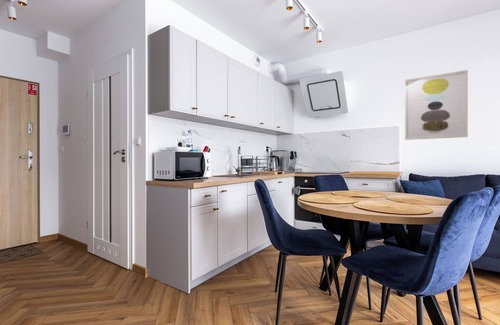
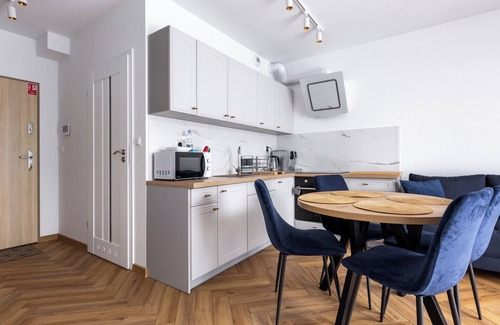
- wall art (434, 106)
